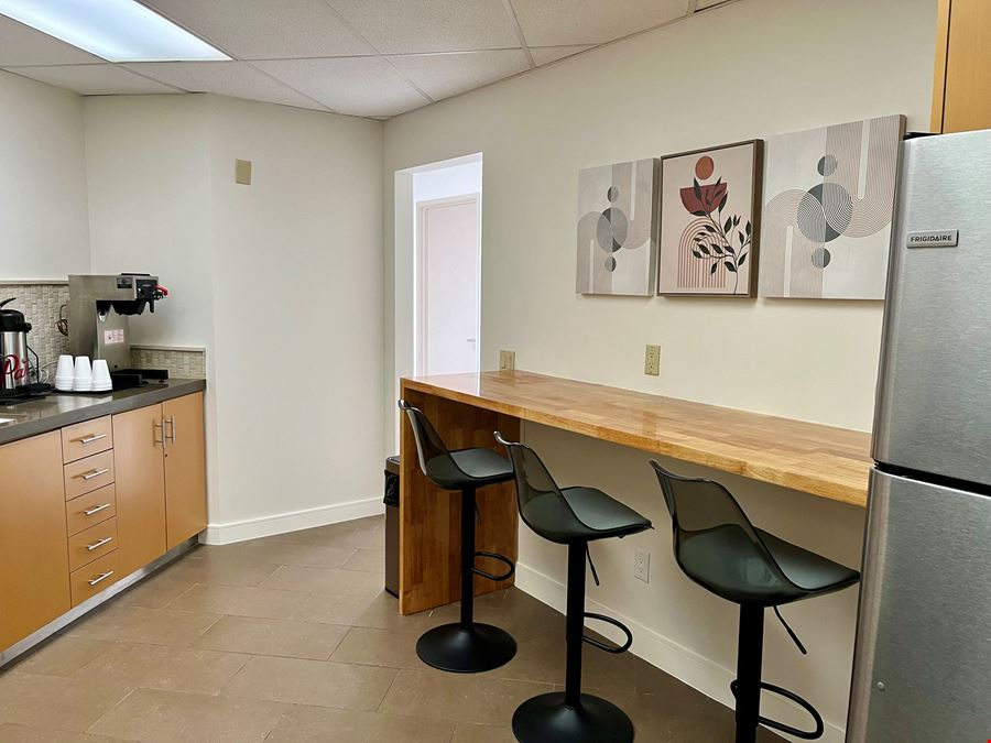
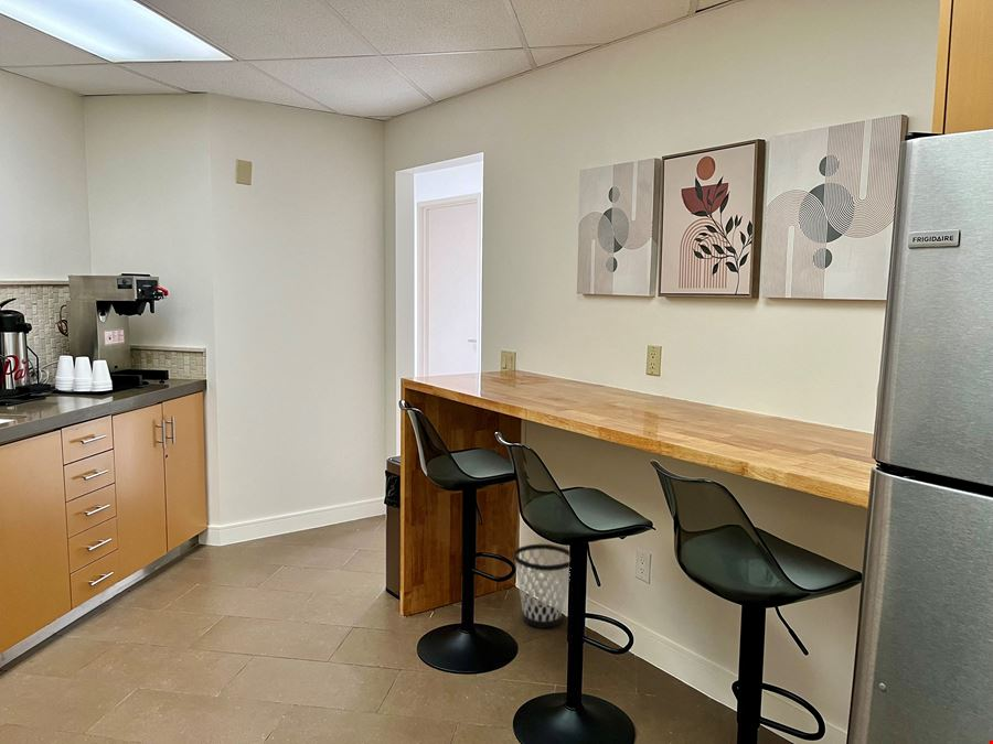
+ wastebasket (543, 587)
